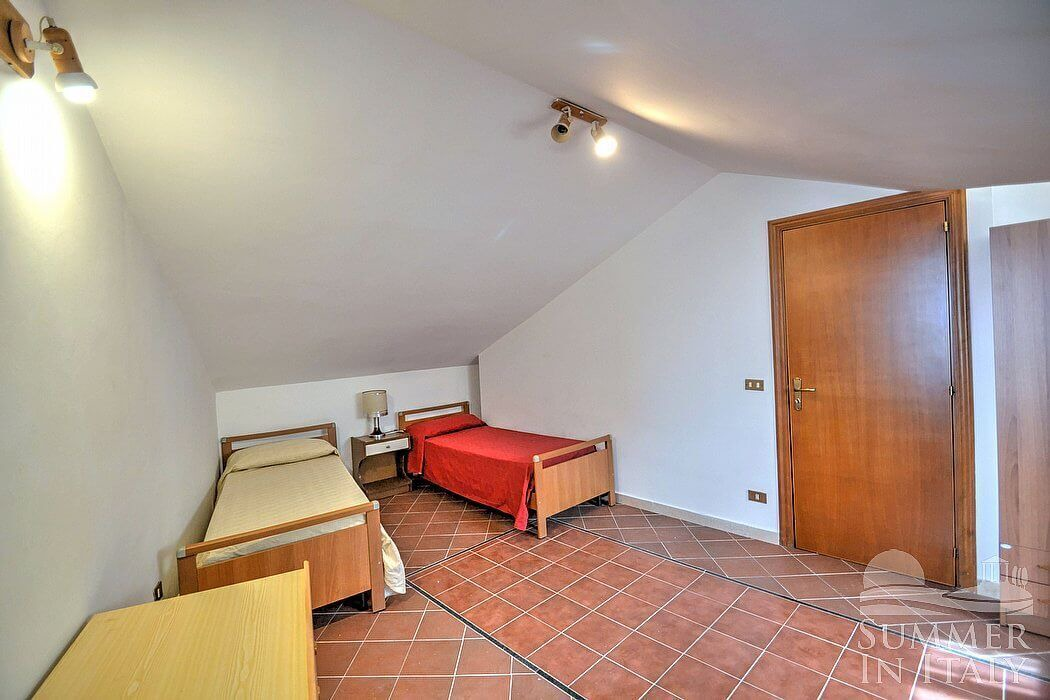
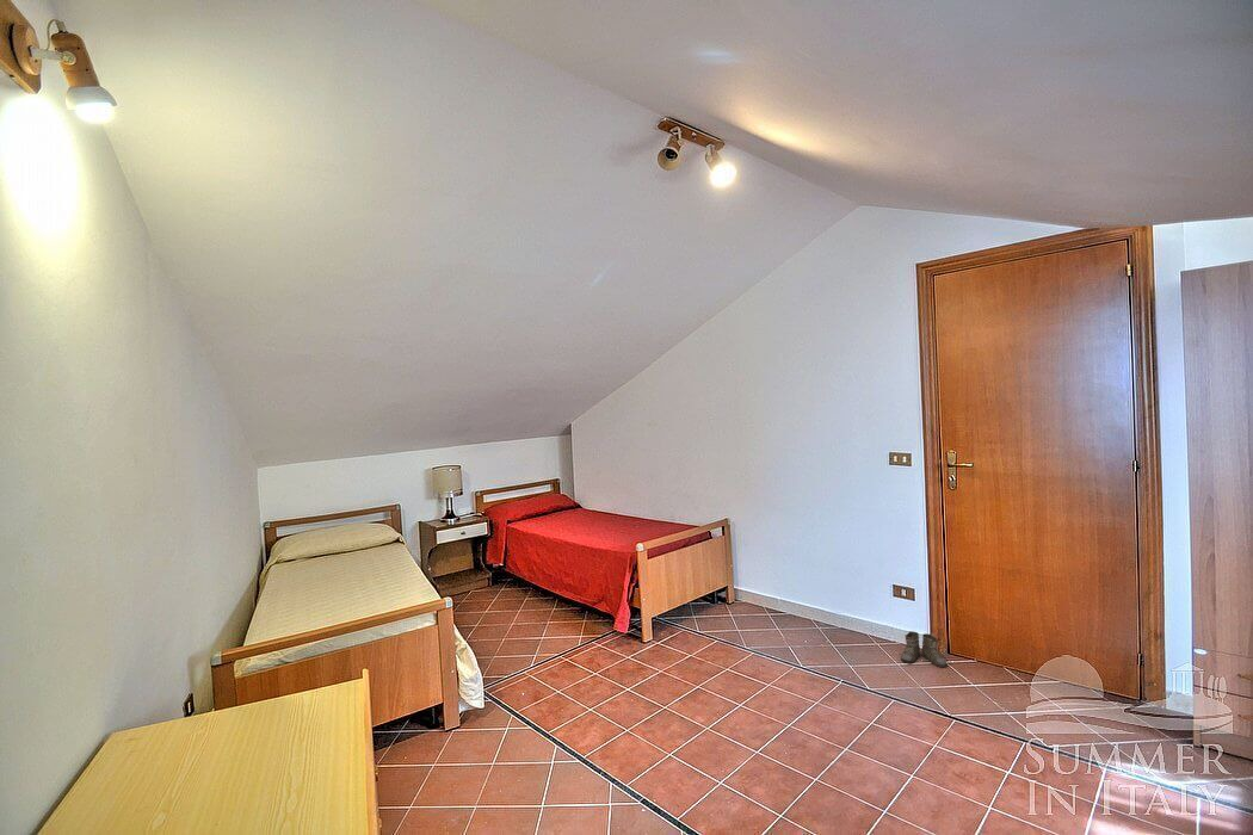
+ boots (919, 648)
